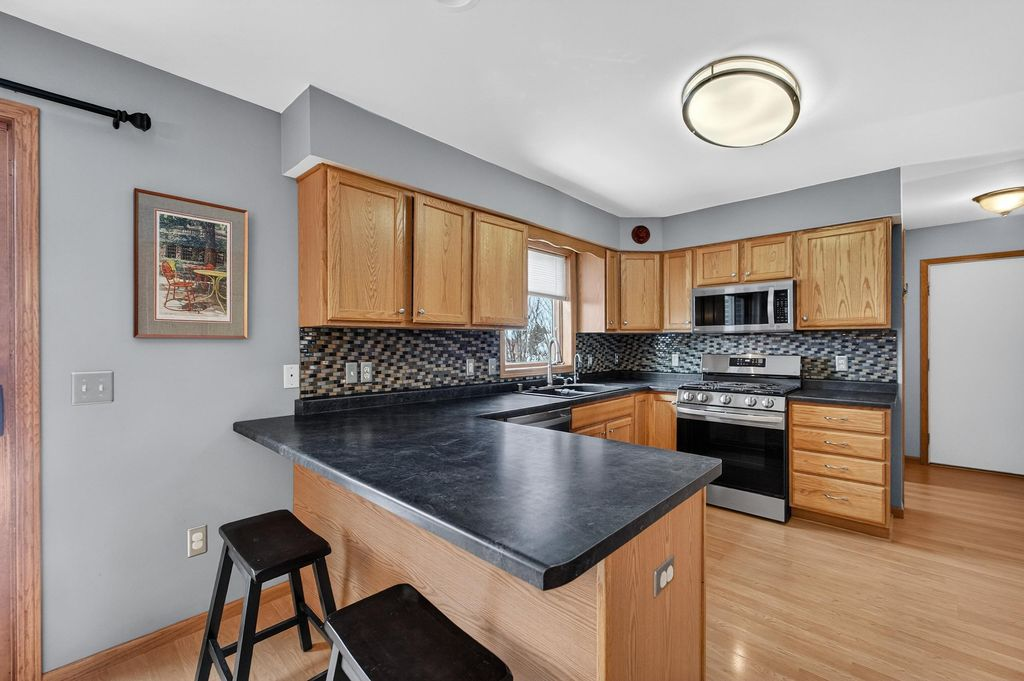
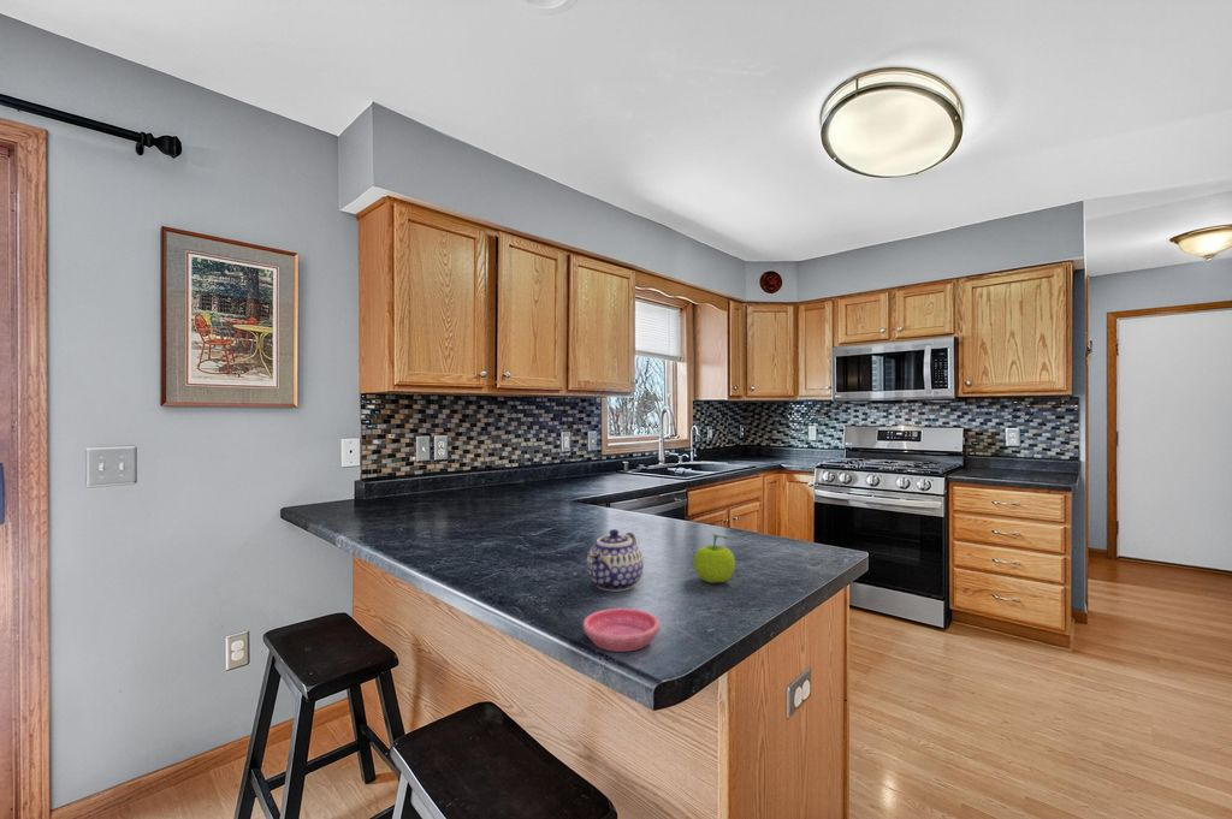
+ fruit (717, 556)
+ teapot (615, 557)
+ saucer (621, 630)
